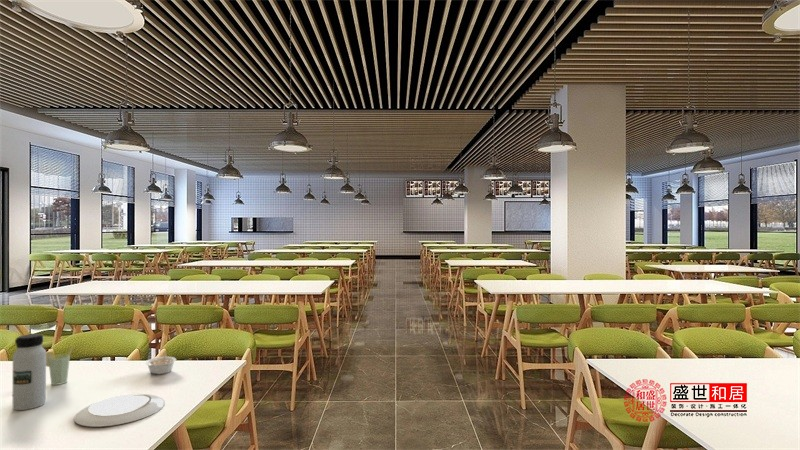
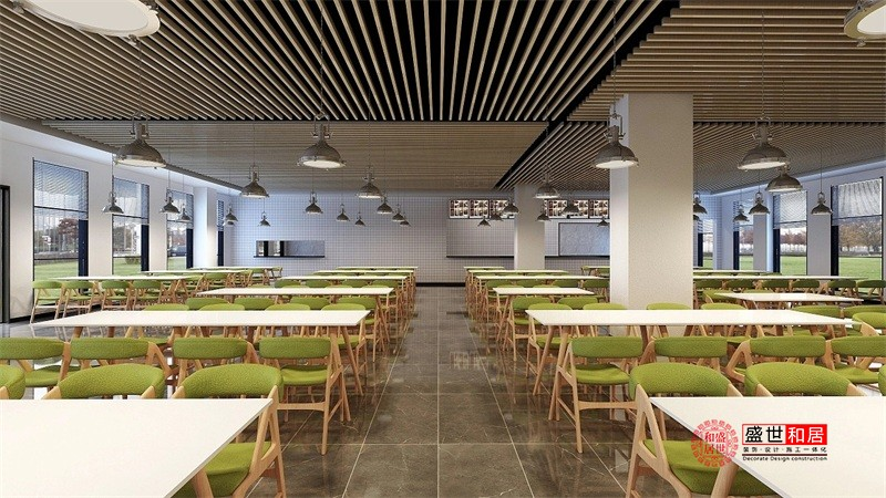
- legume (160, 364)
- plate (121, 406)
- cup (56, 365)
- water bottle (29, 370)
